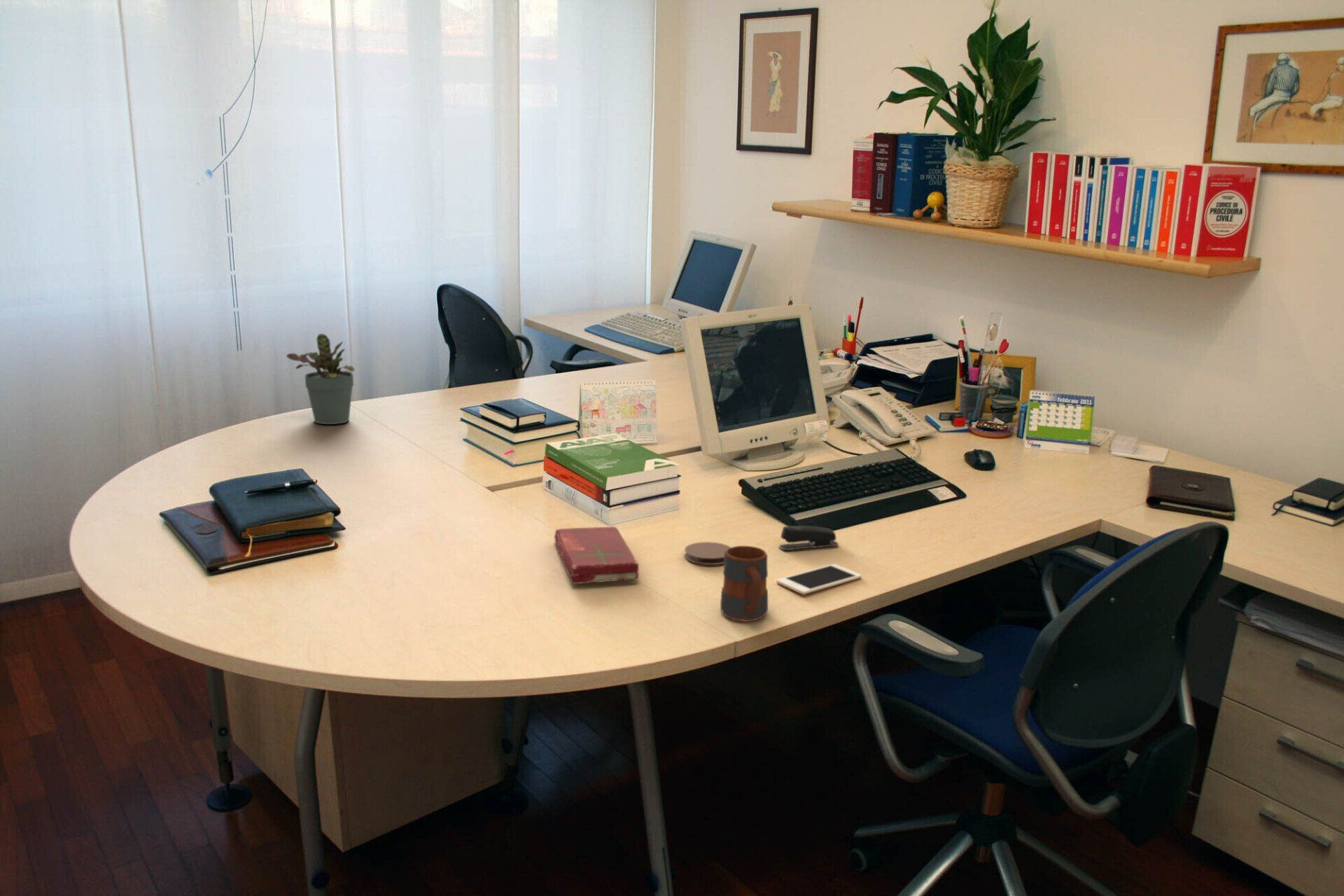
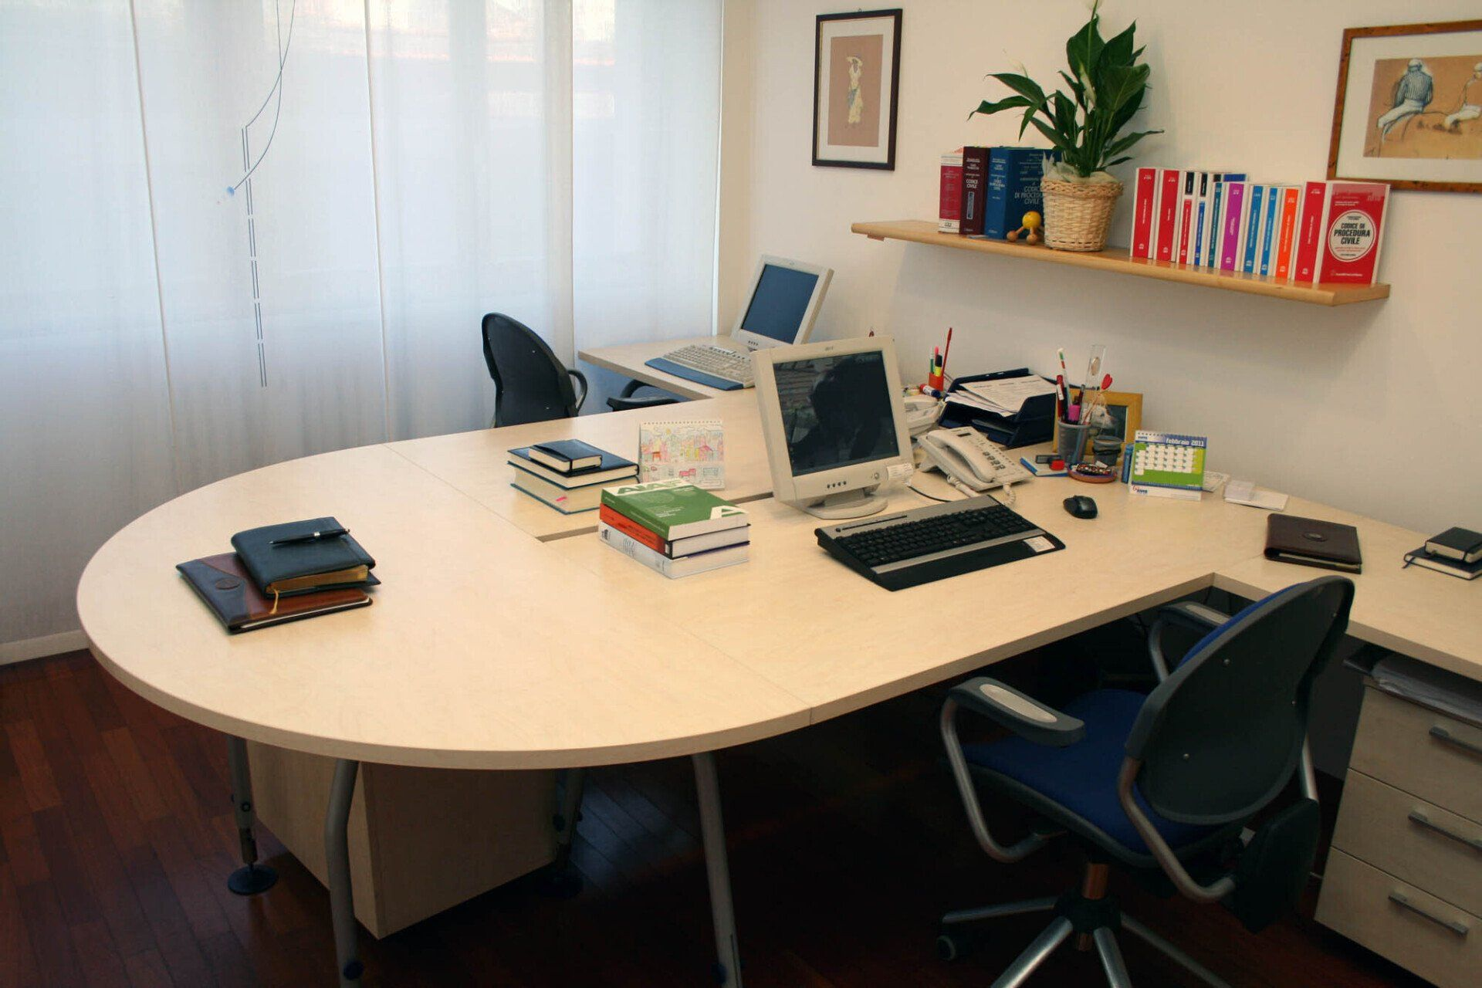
- stapler (809, 536)
- potted plant (321, 377)
- book (594, 552)
- cell phone (819, 578)
- mug (748, 586)
- coaster (708, 553)
